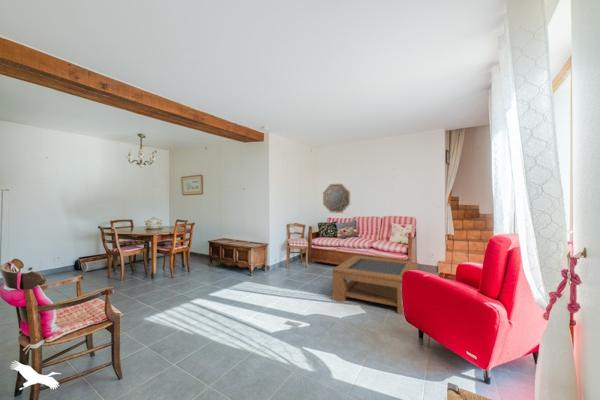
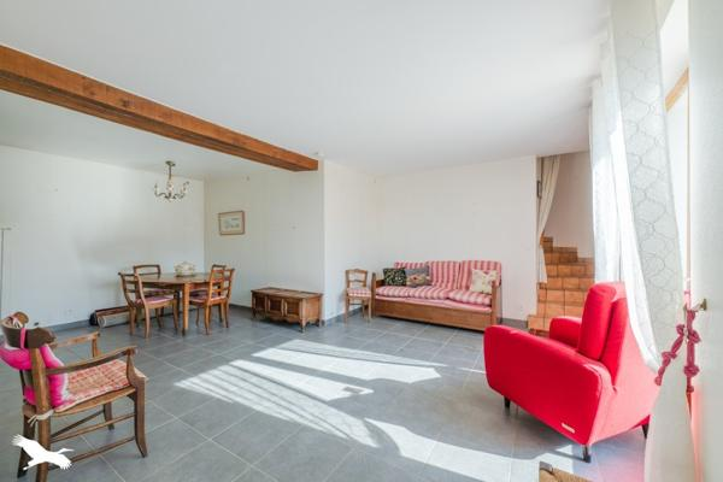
- coffee table (377, 280)
- home mirror (336, 198)
